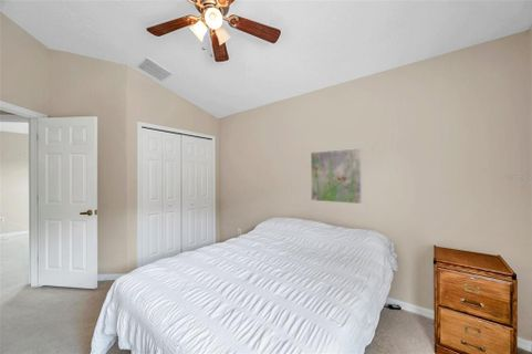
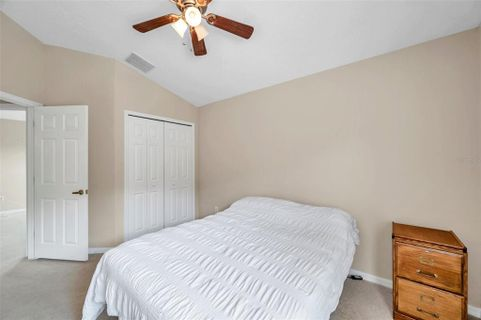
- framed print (334, 176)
